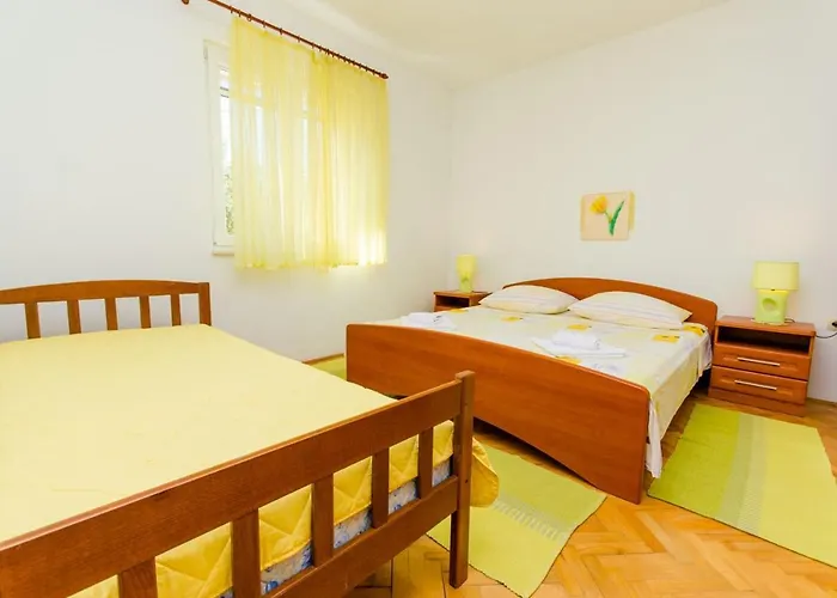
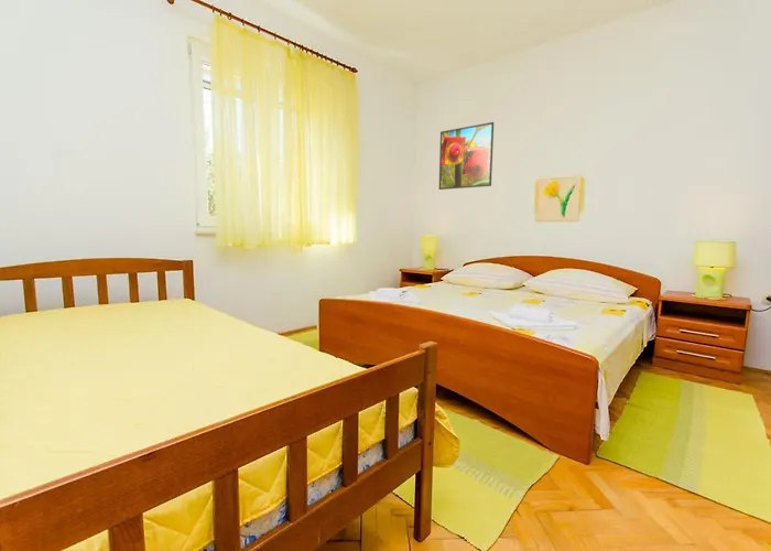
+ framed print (465, 158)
